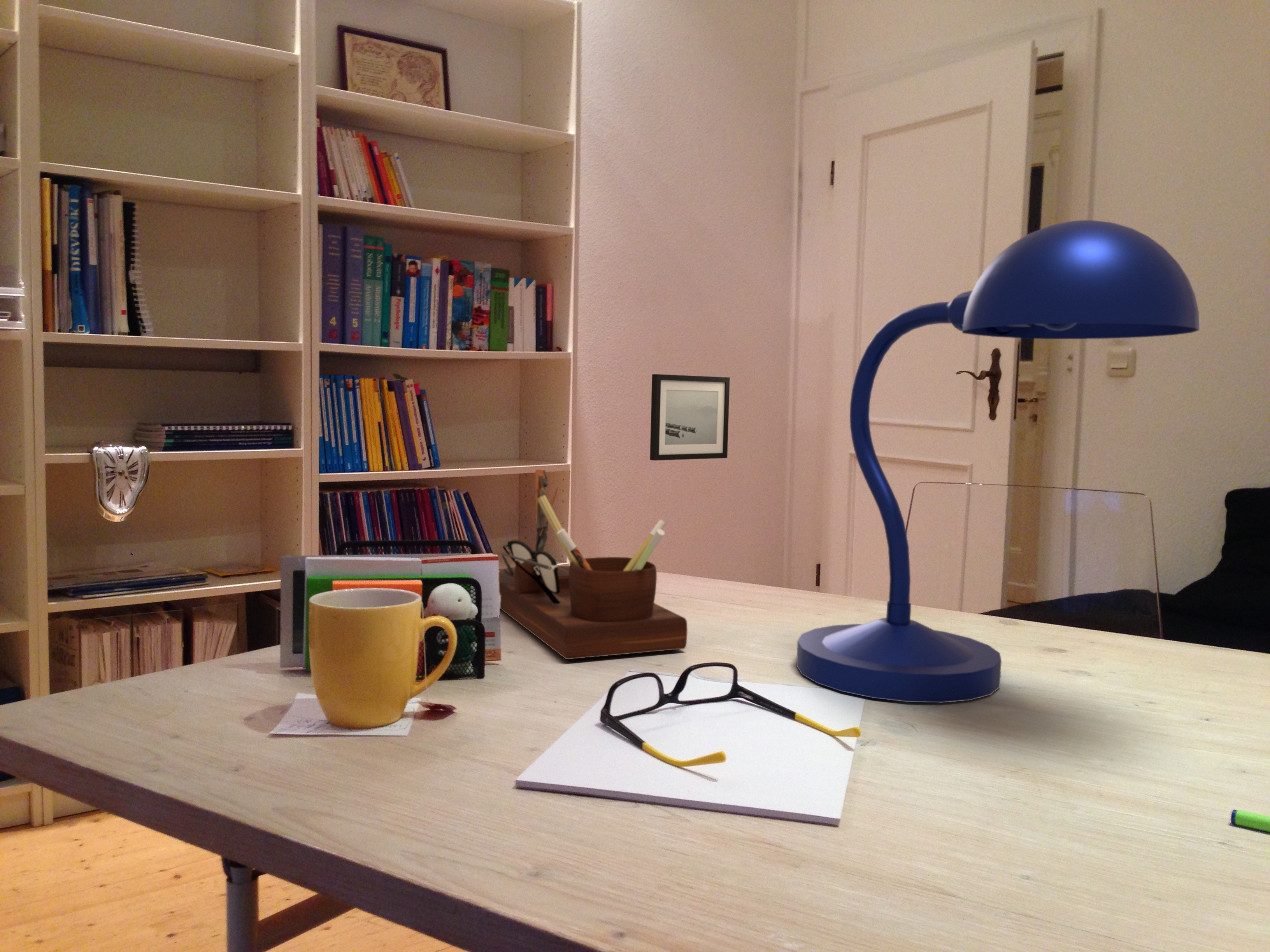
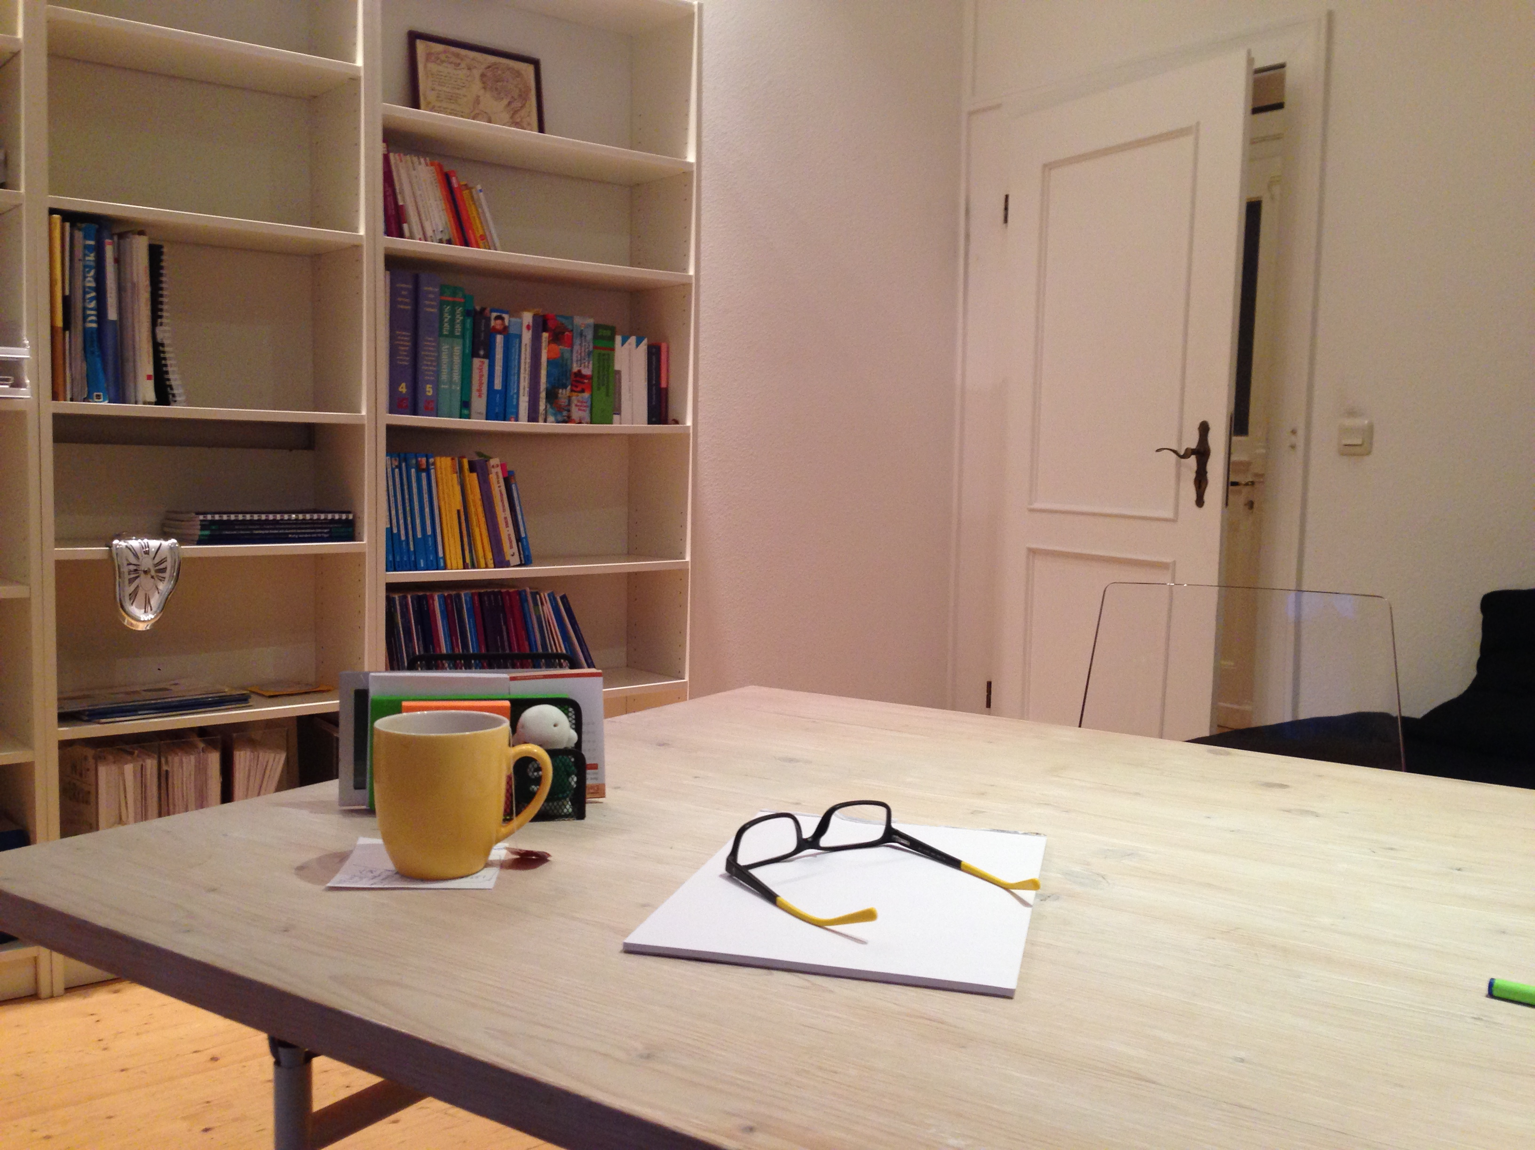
- wall art (691, 417)
- desk lamp (897, 502)
- desk organizer (575, 551)
